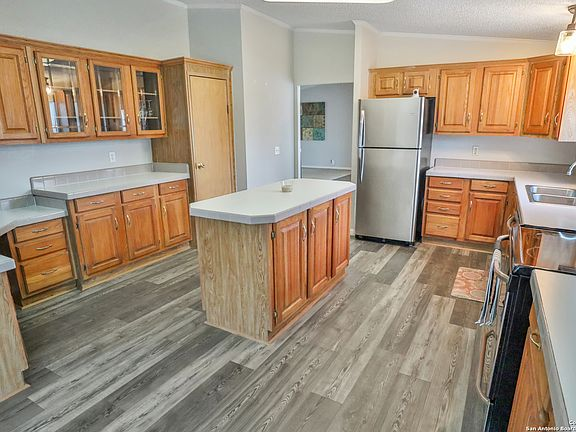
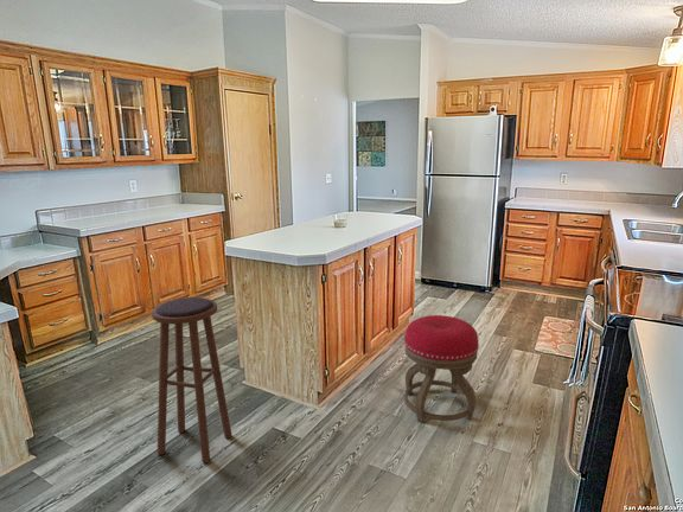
+ stool (439, 365)
+ stool (193, 376)
